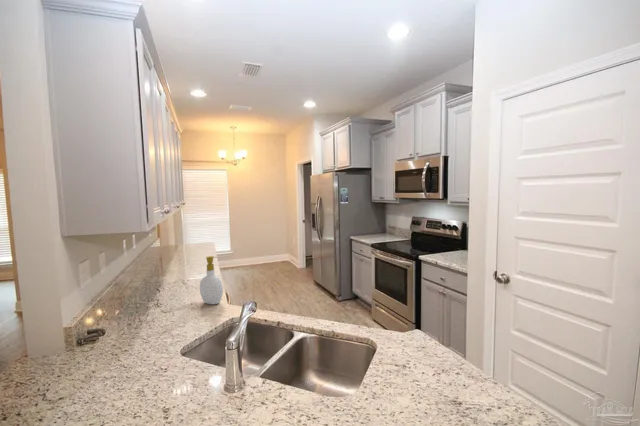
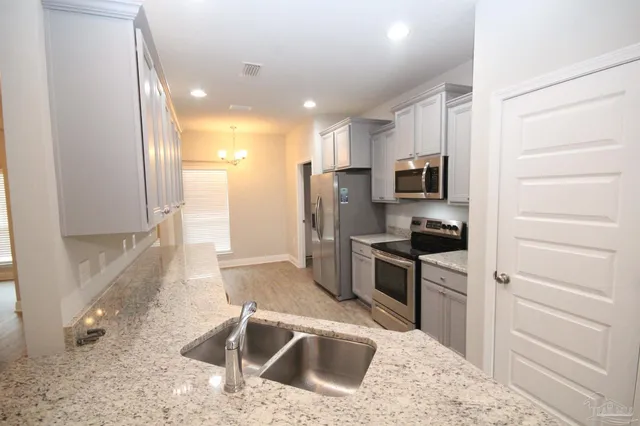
- soap bottle (211, 279)
